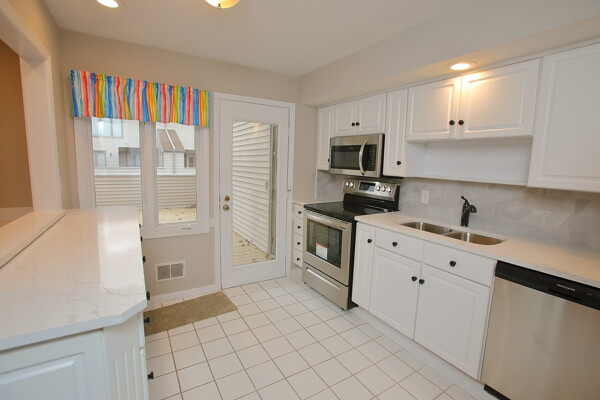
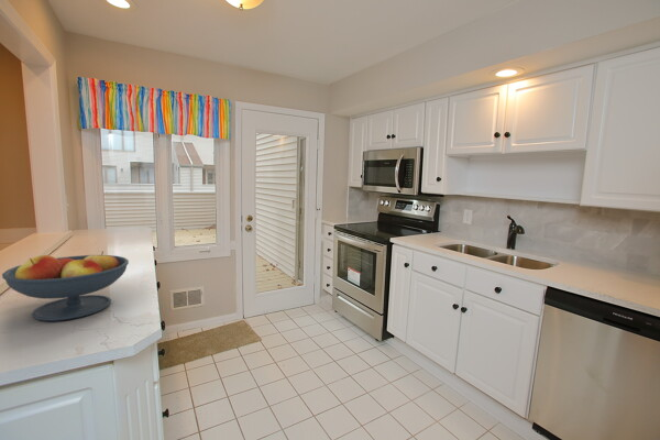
+ fruit bowl (72, 279)
